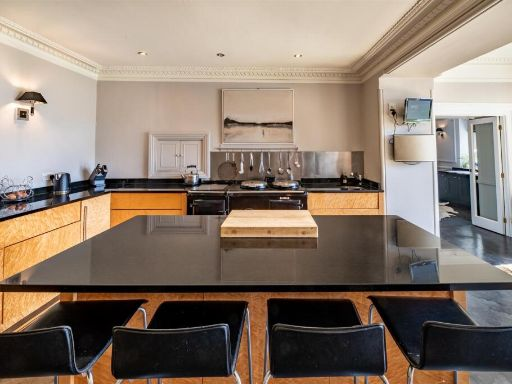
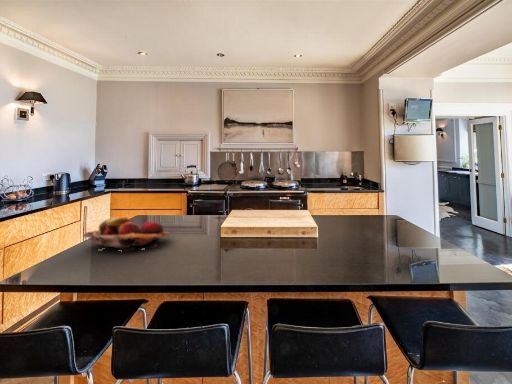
+ fruit basket (126, 232)
